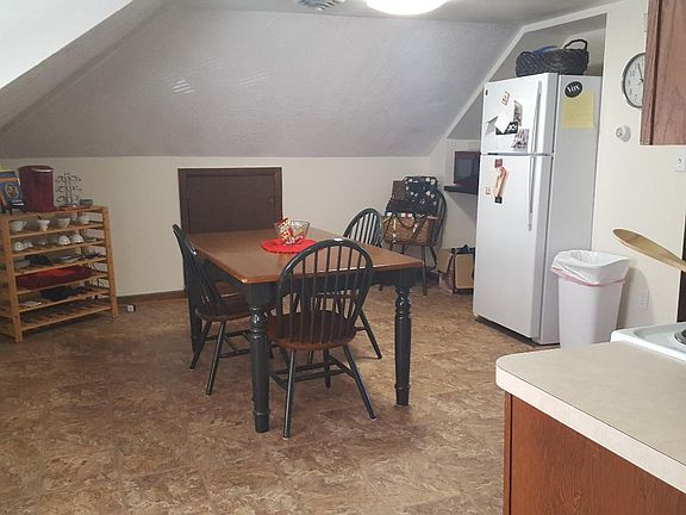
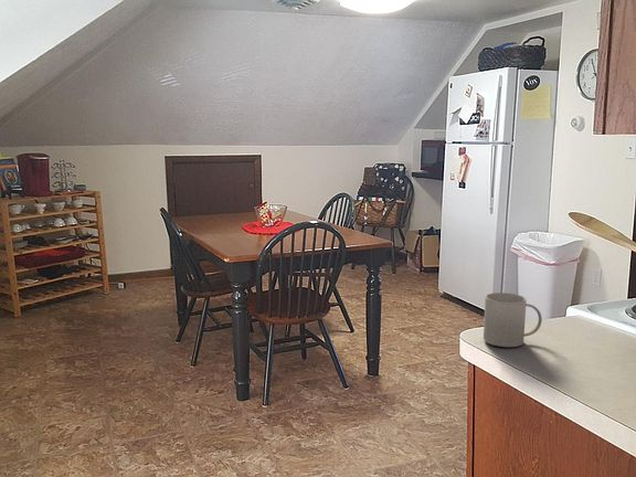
+ mug (512, 319)
